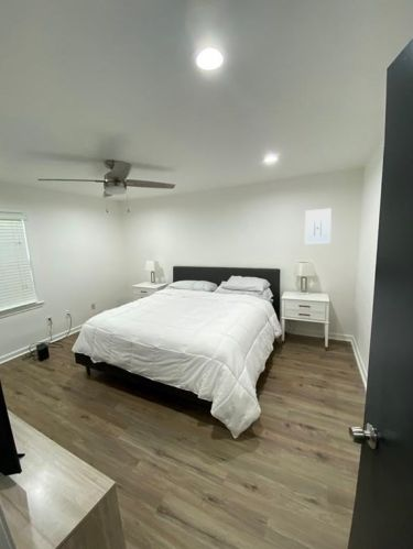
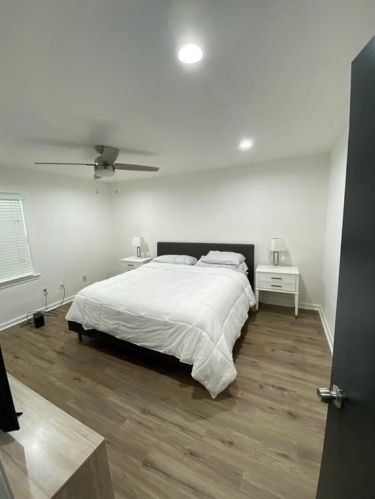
- wall art (317, 227)
